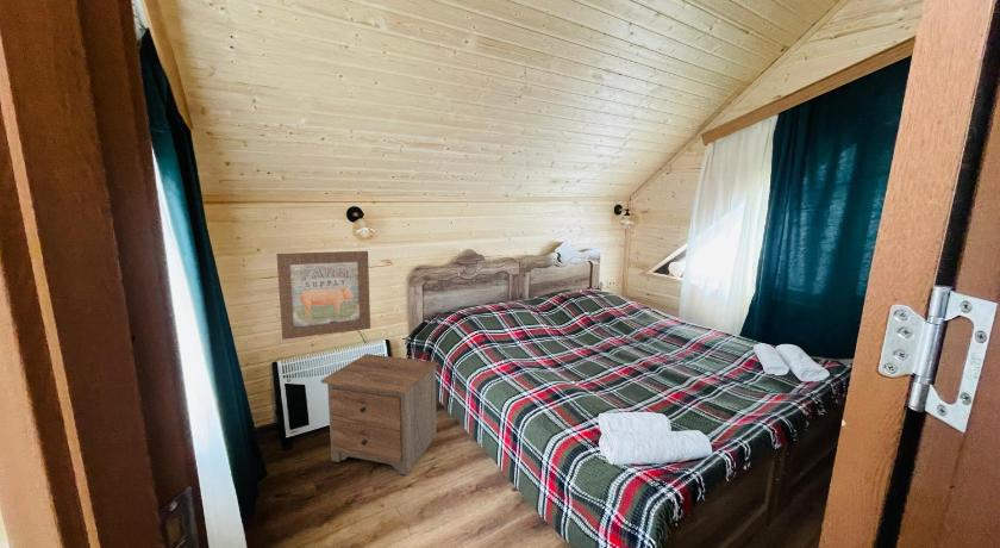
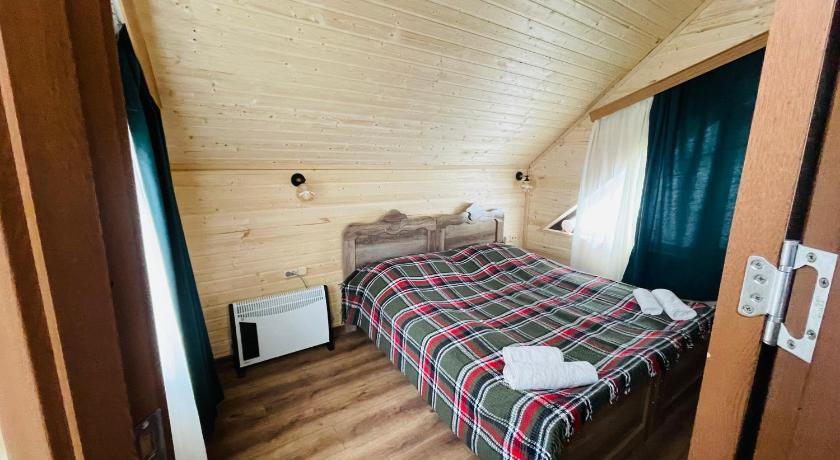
- nightstand (383, 411)
- wall art (326, 293)
